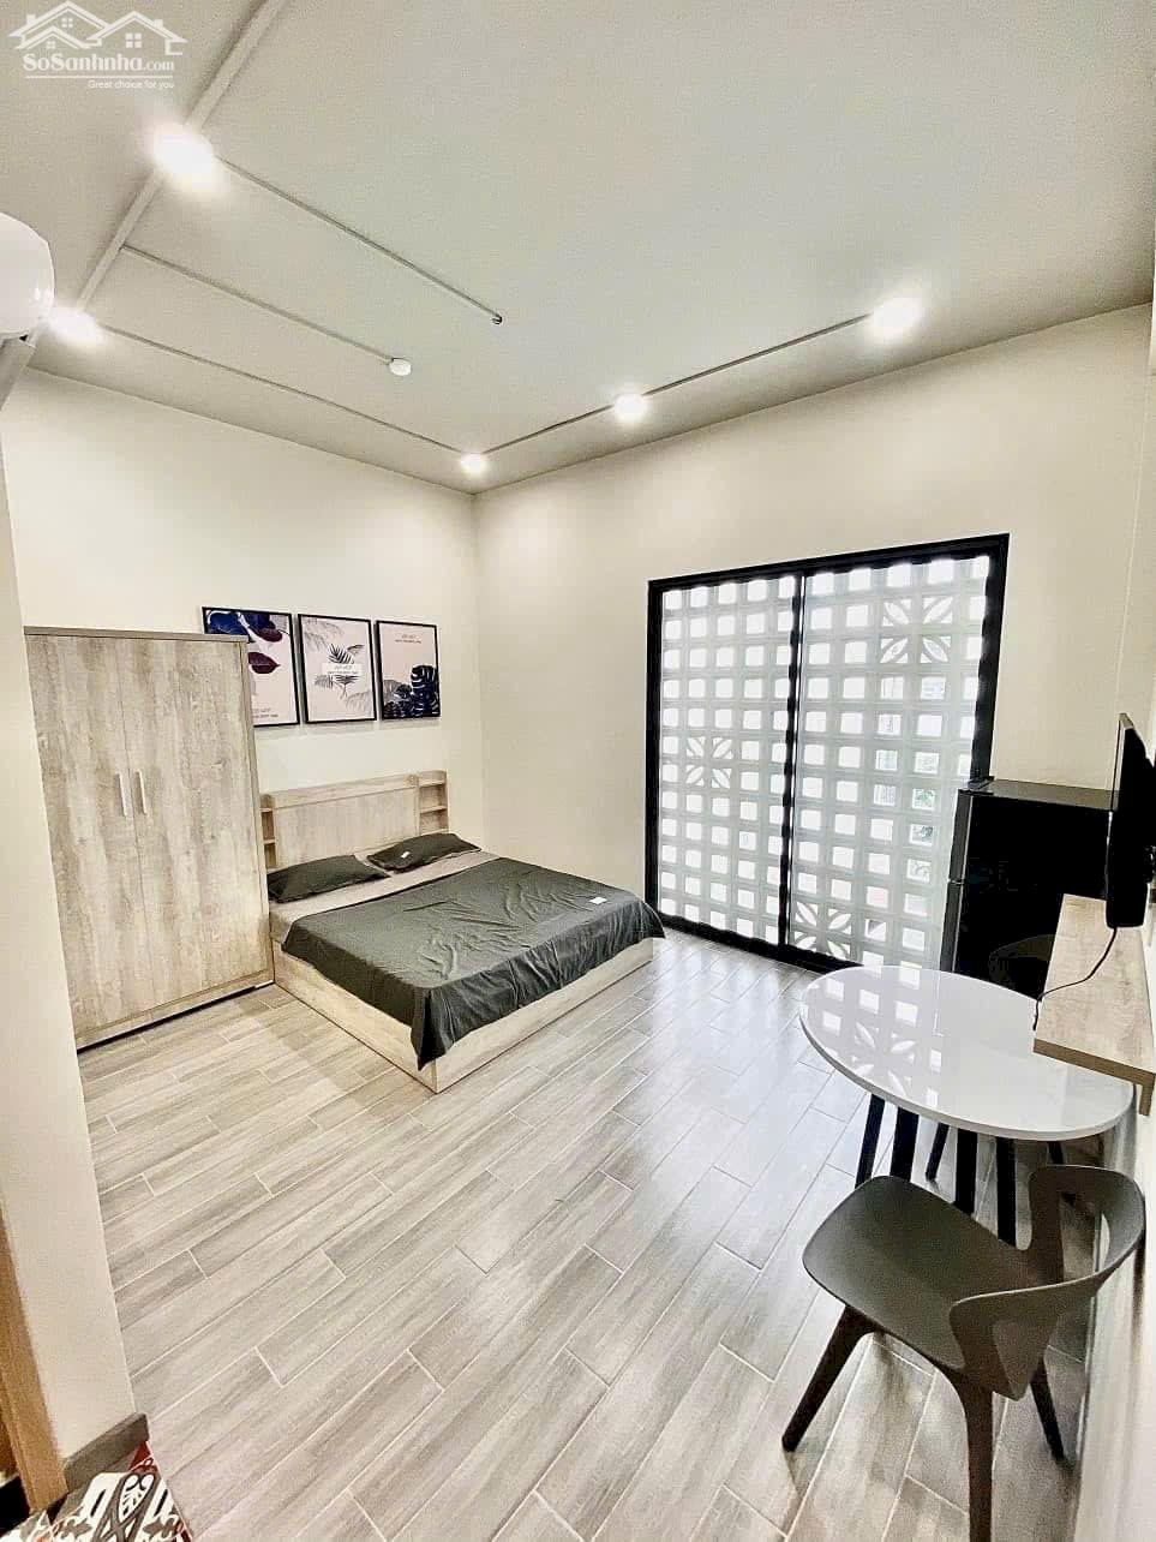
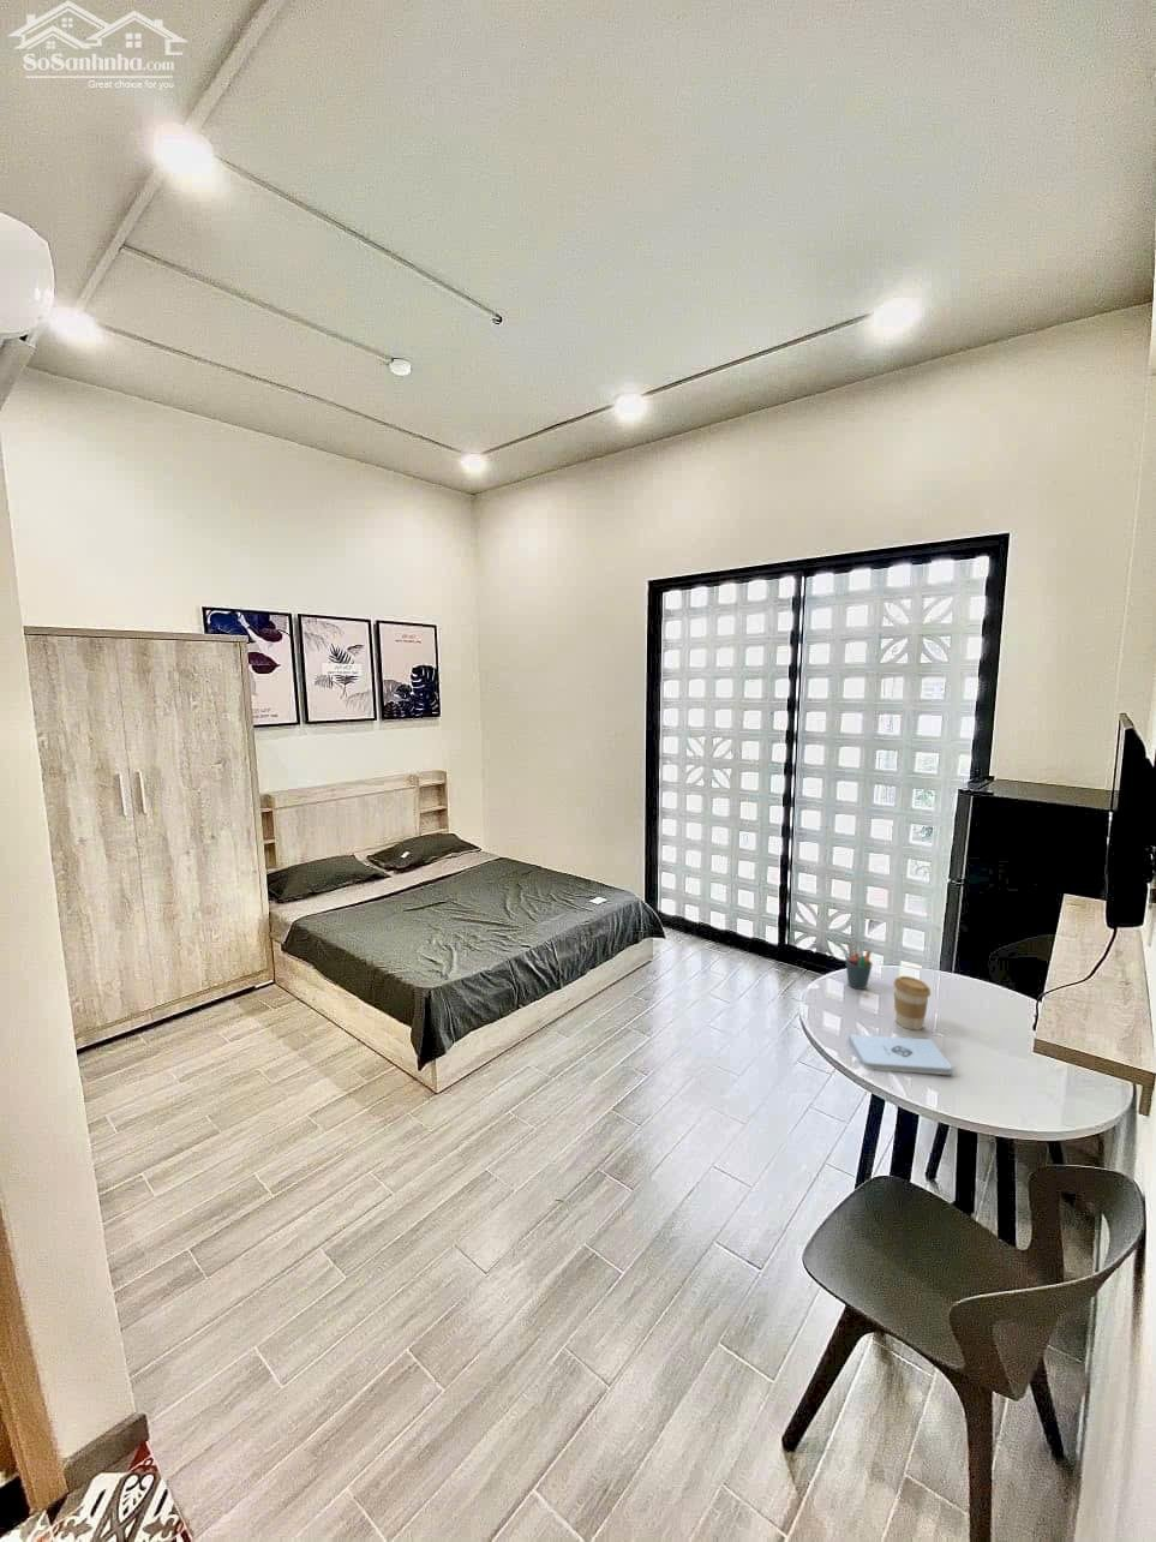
+ coffee cup (909, 1002)
+ notepad (897, 1053)
+ pen holder (858, 966)
